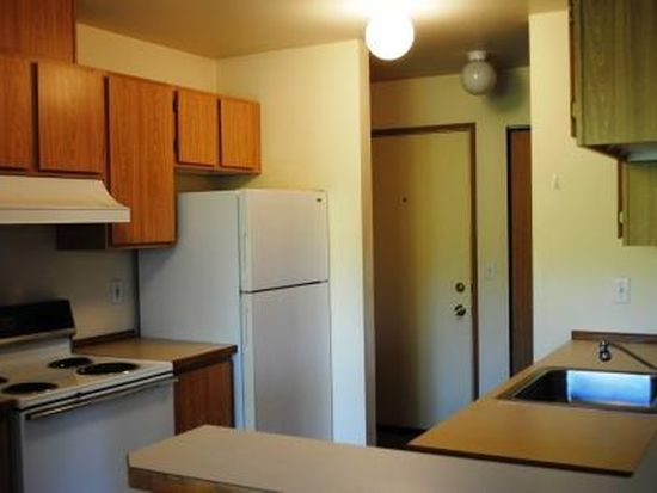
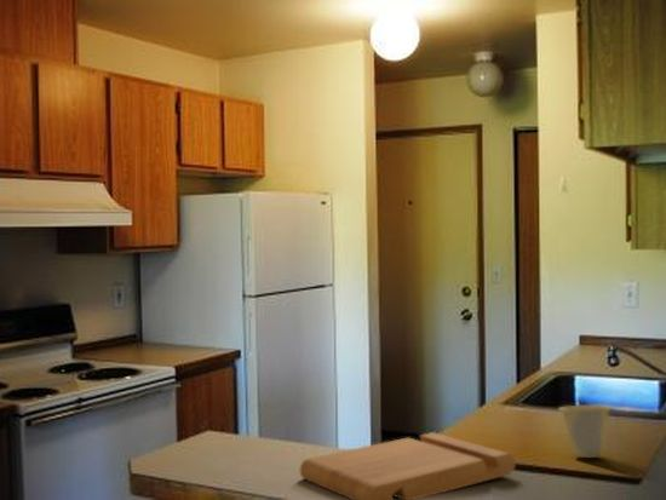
+ cutting board (408, 466)
+ cup (585, 430)
